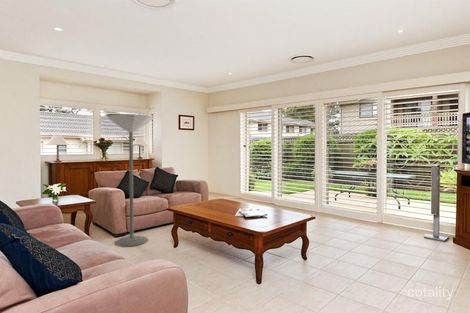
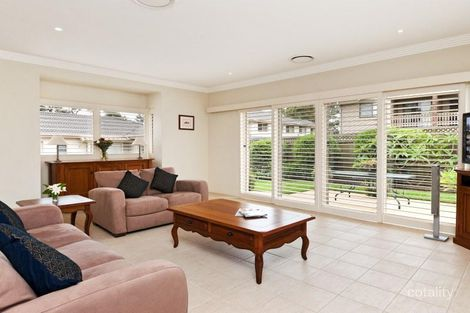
- floor lamp (131, 179)
